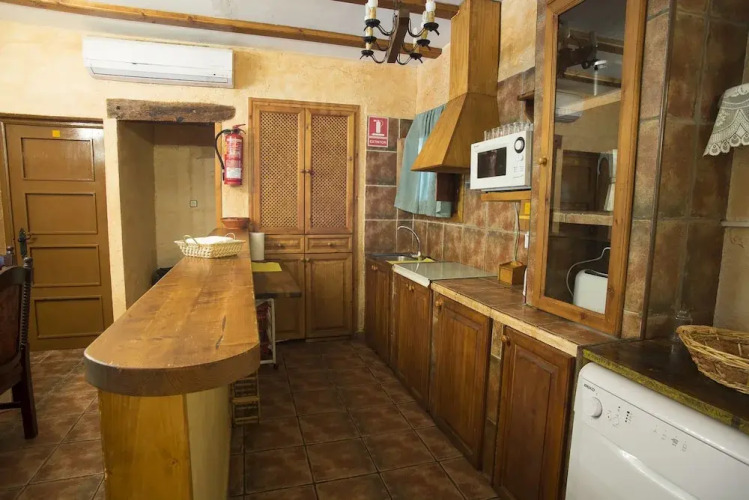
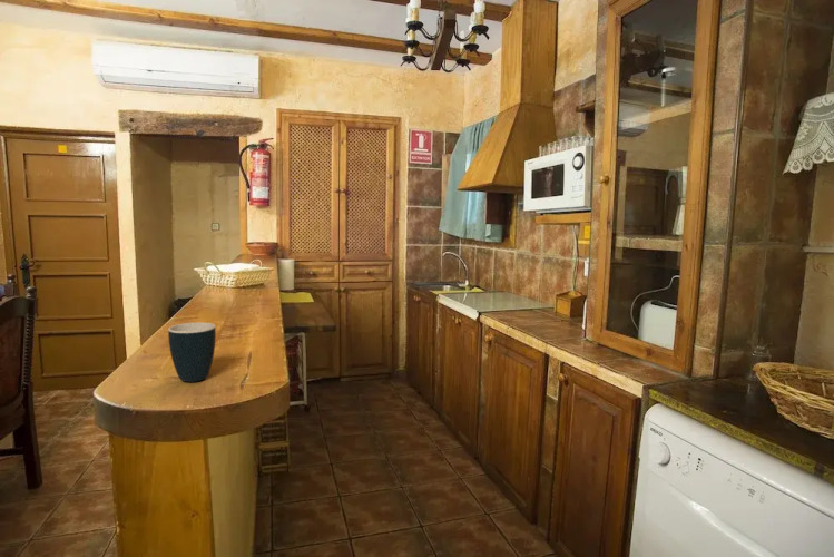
+ mug (194, 350)
